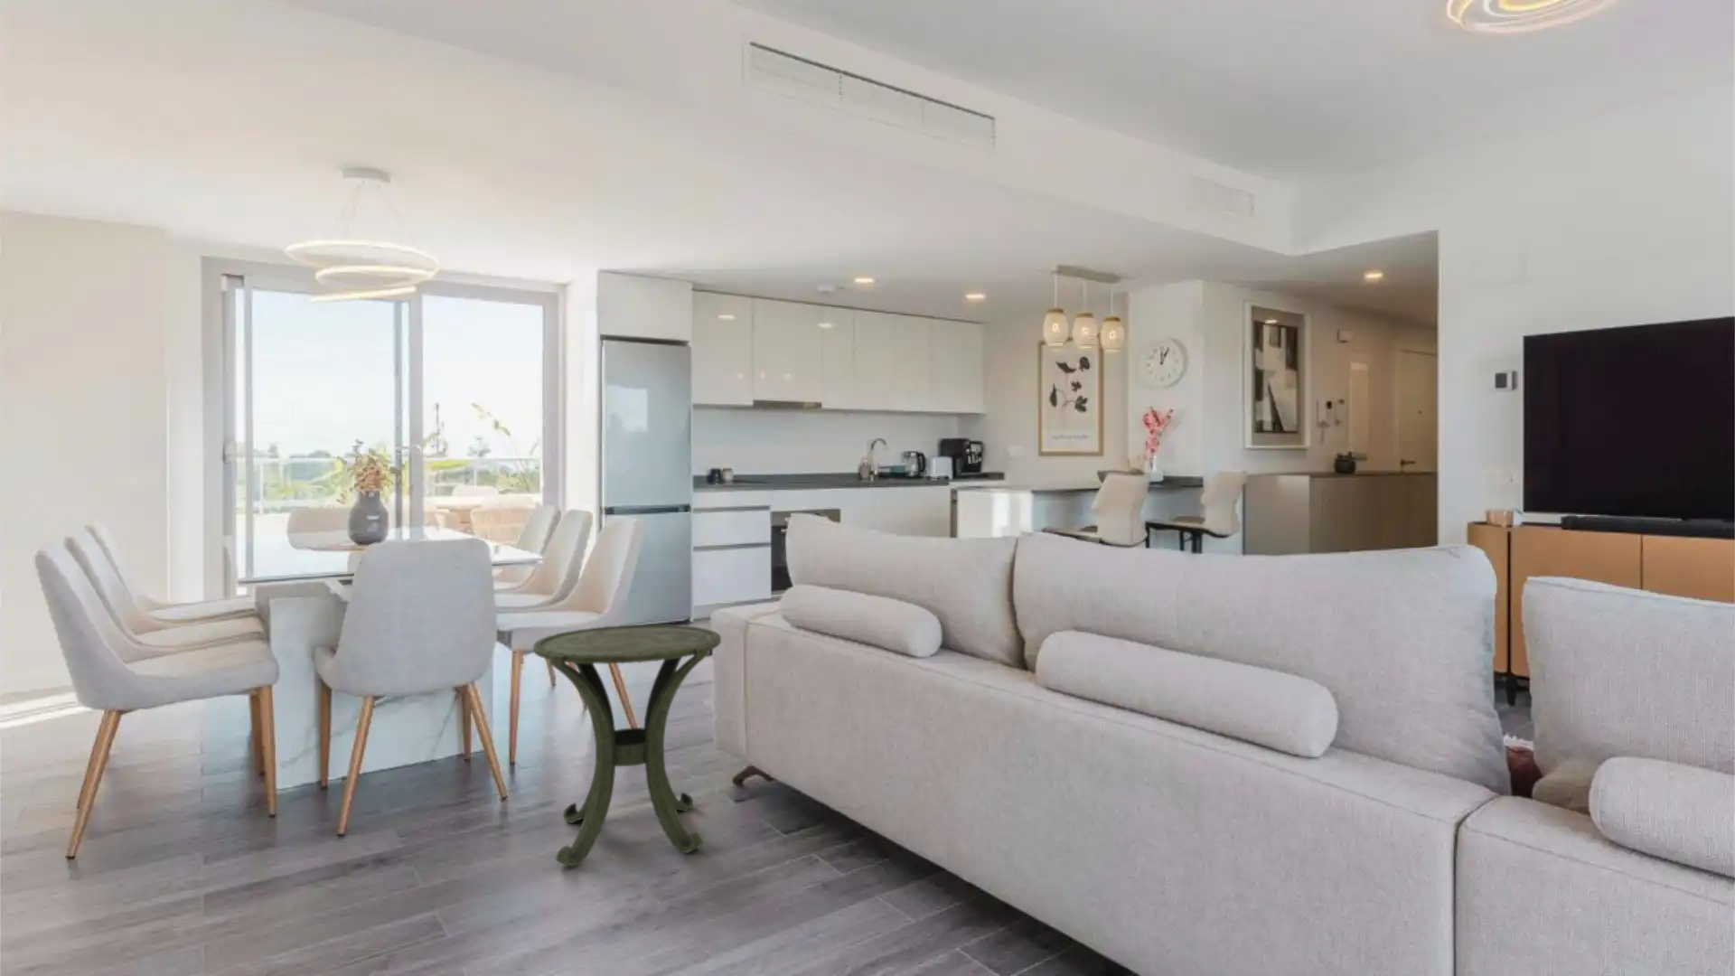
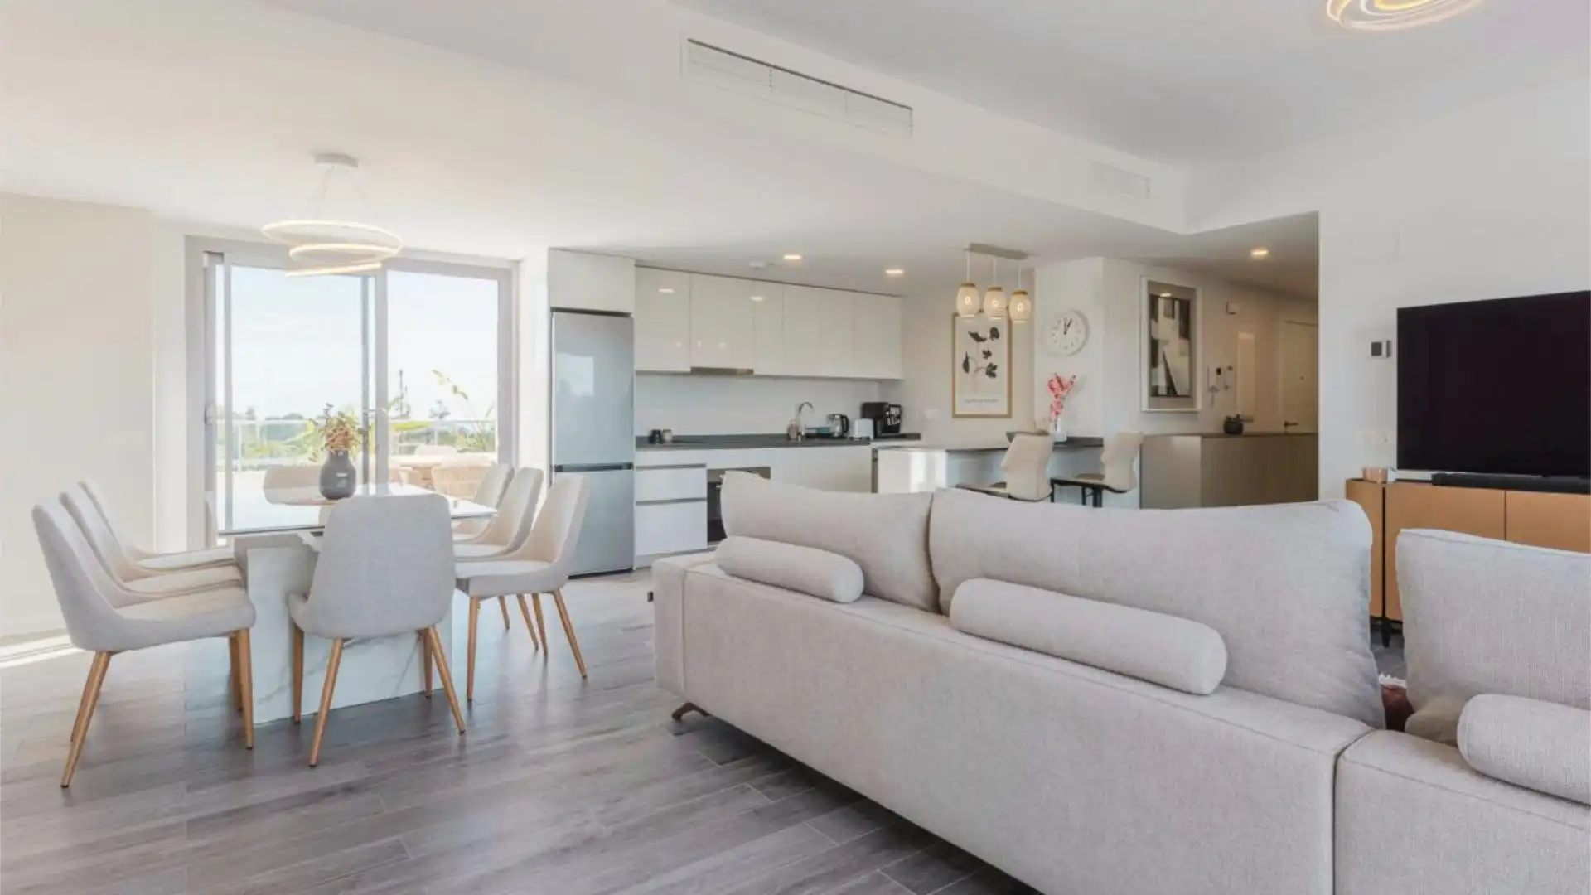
- side table (630, 735)
